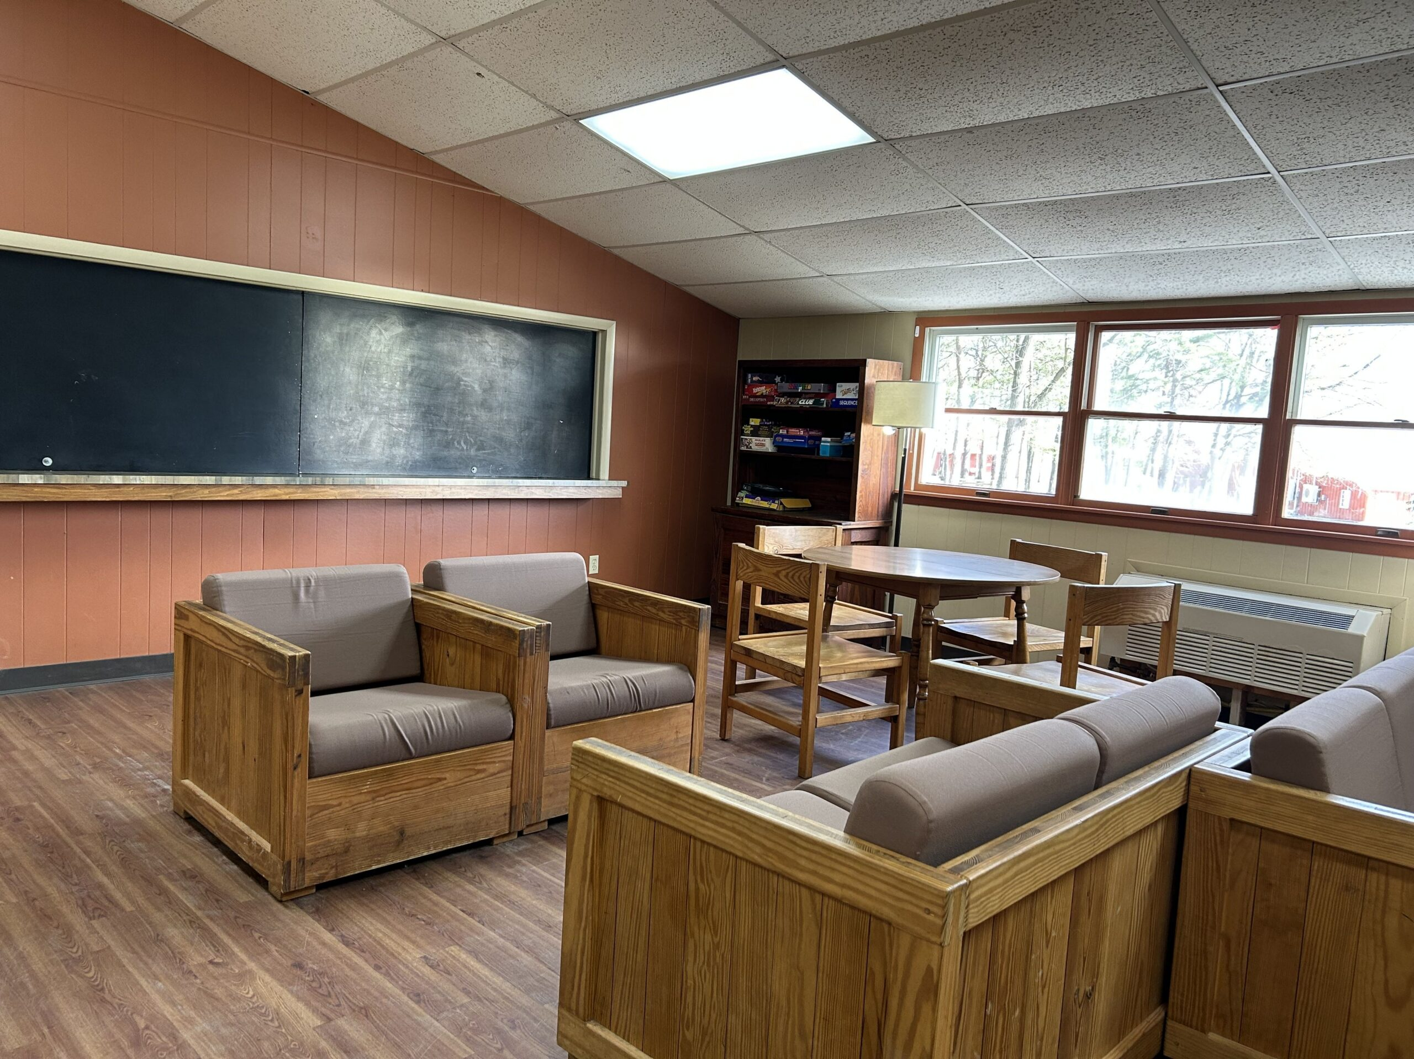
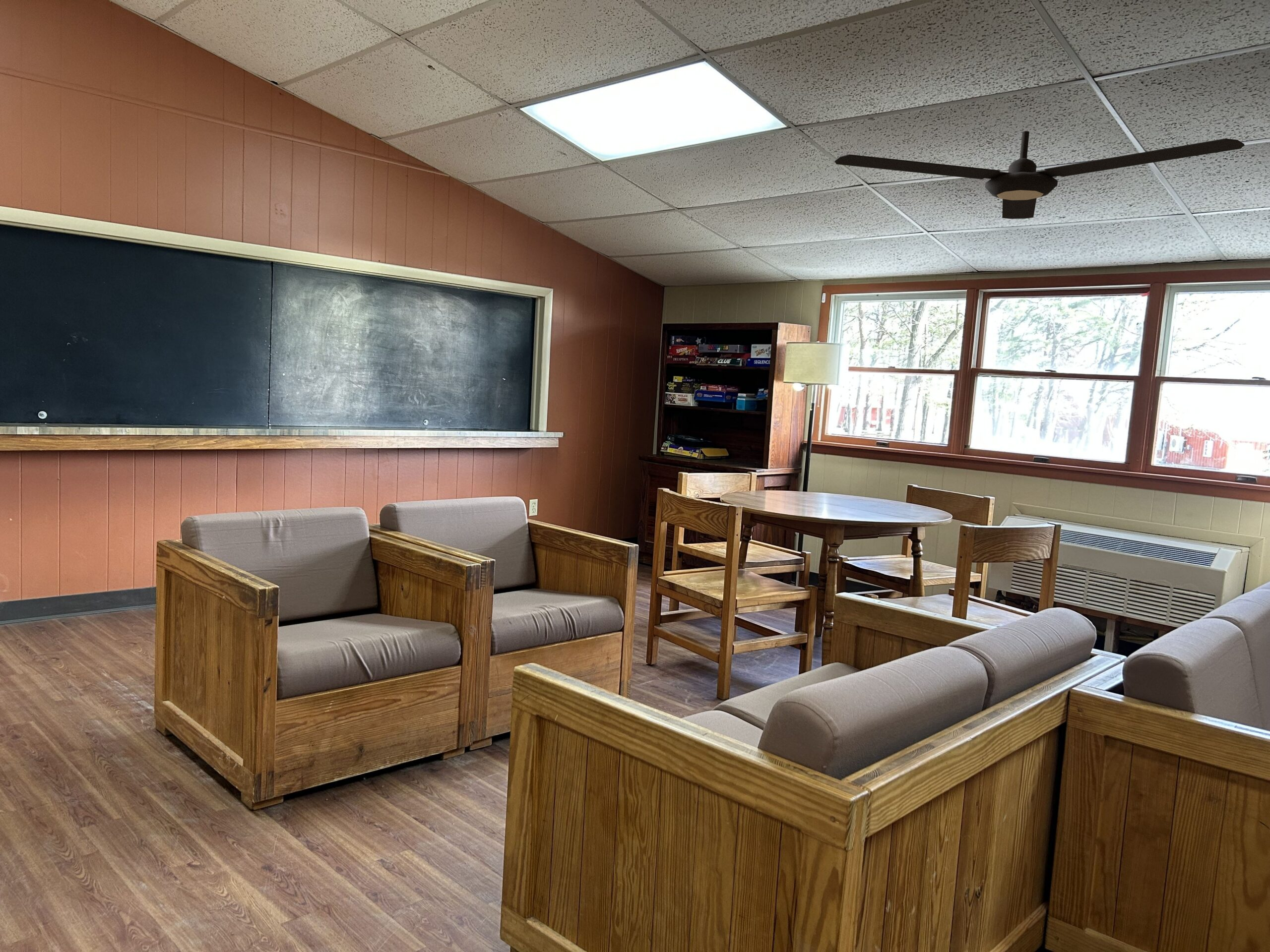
+ ceiling fan (1021, 176)
